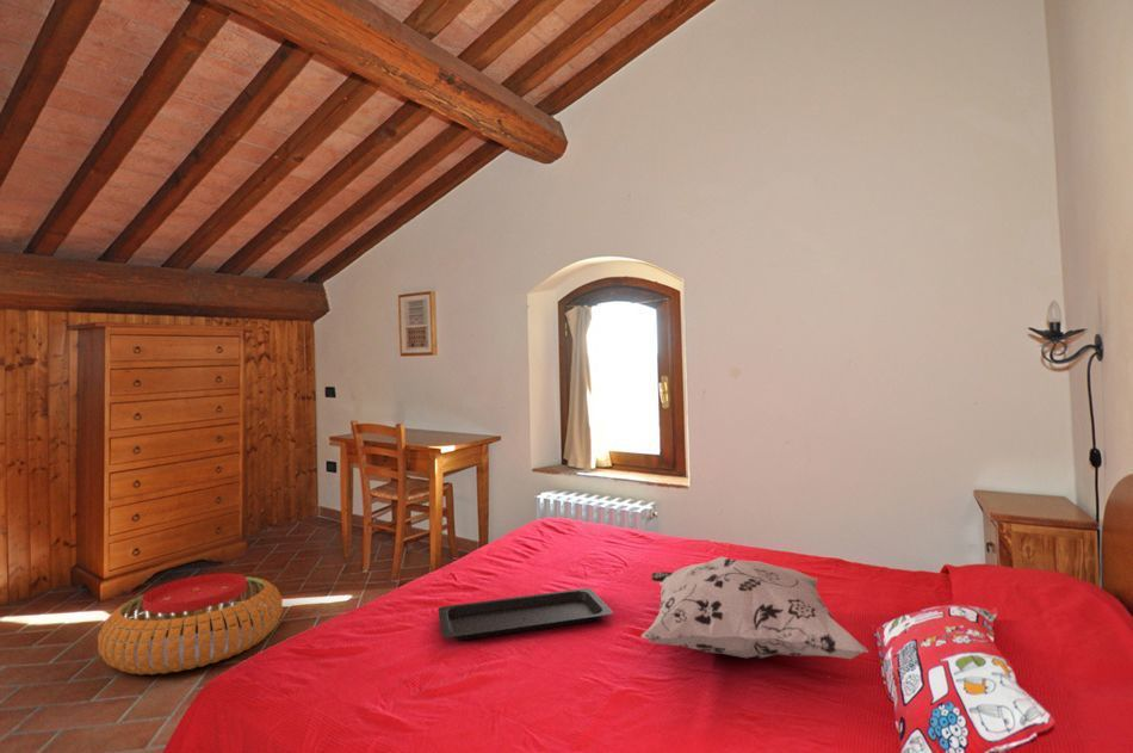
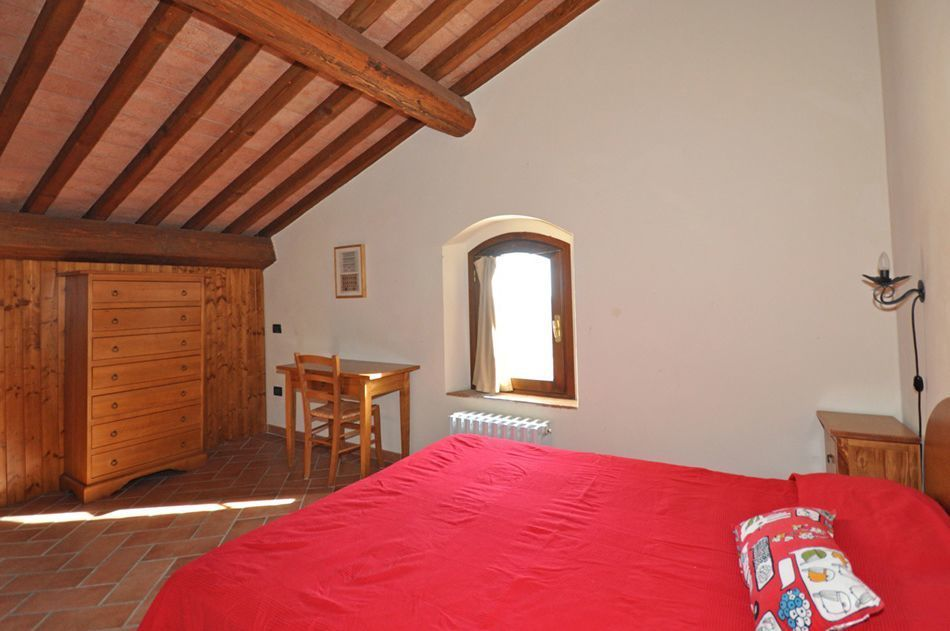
- serving tray (524, 613)
- pouf (197, 615)
- decorative pillow (739, 605)
